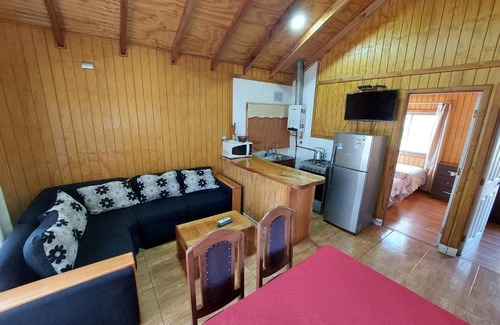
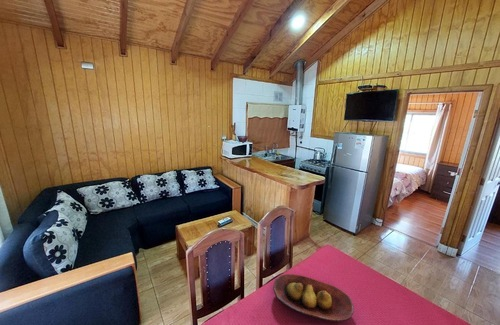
+ fruit bowl (311, 295)
